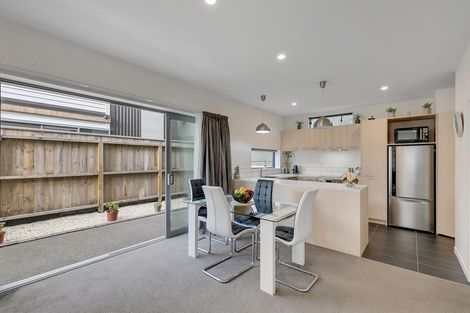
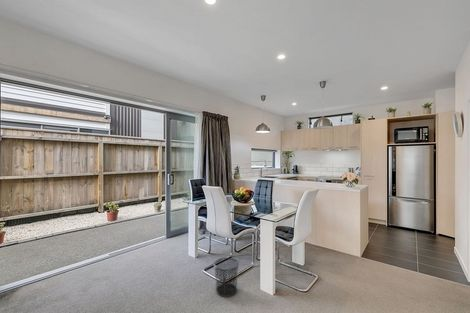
+ waste bin (226, 276)
